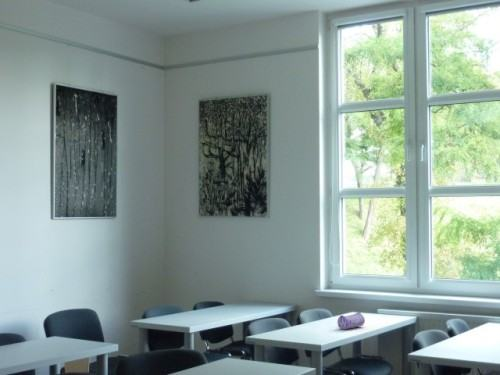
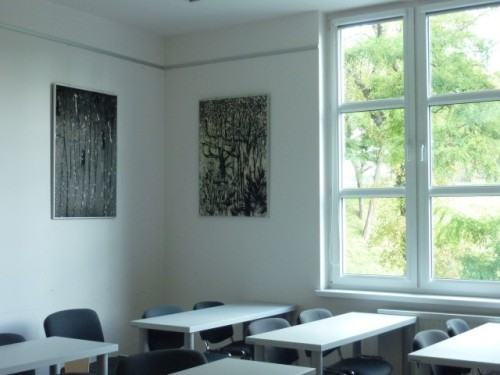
- pencil case (351, 320)
